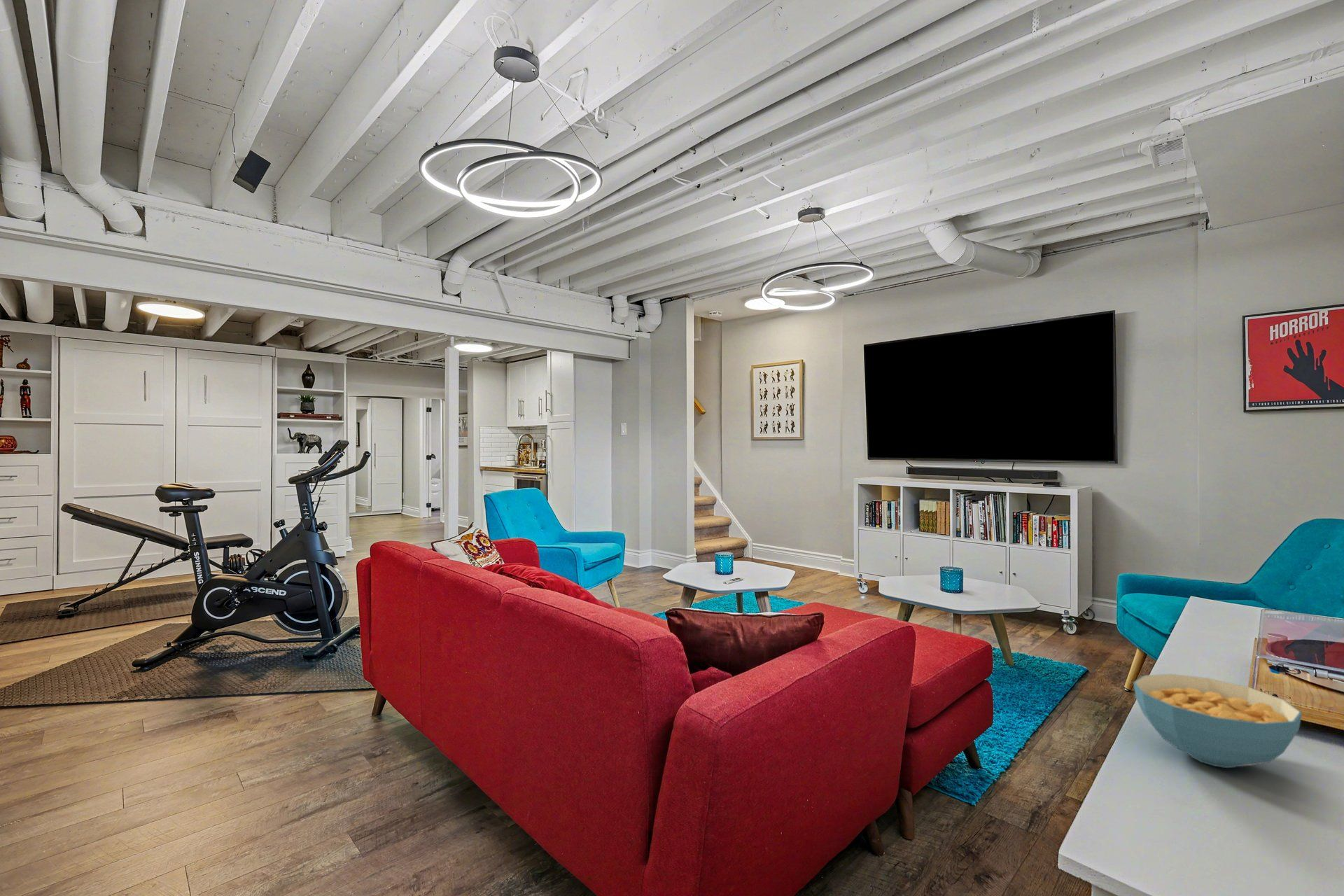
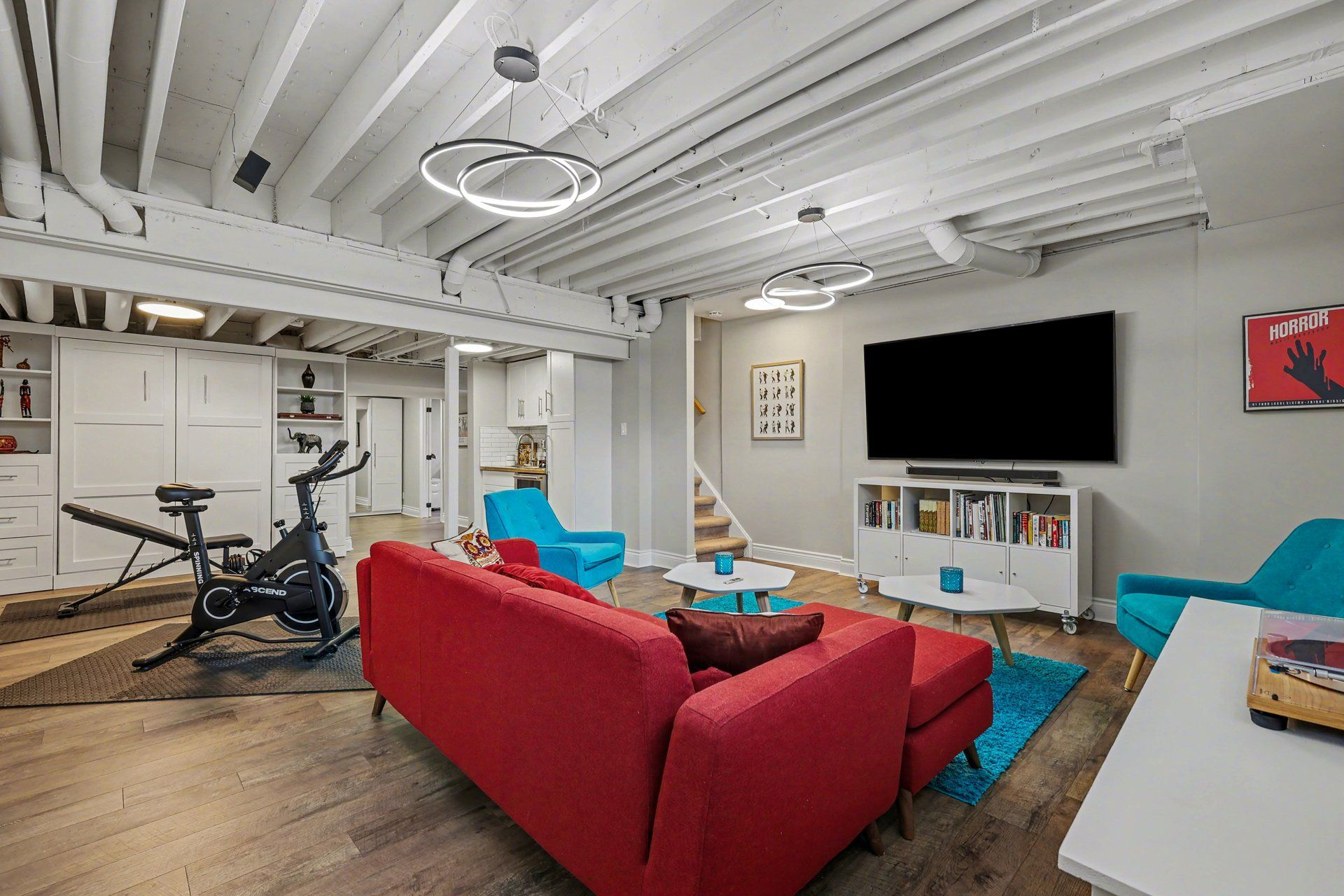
- cereal bowl (1212, 727)
